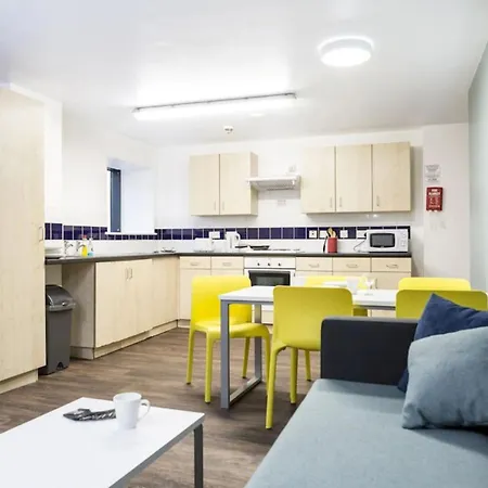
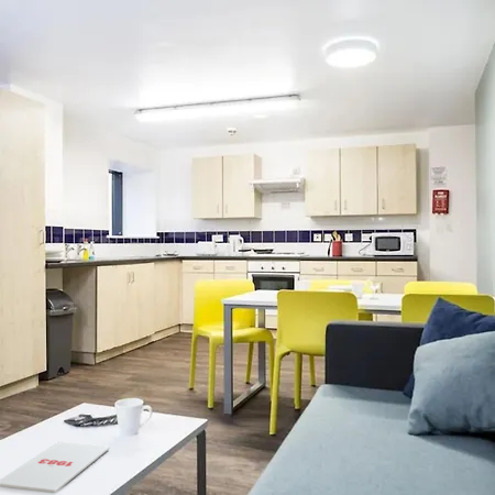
+ magazine (56, 464)
